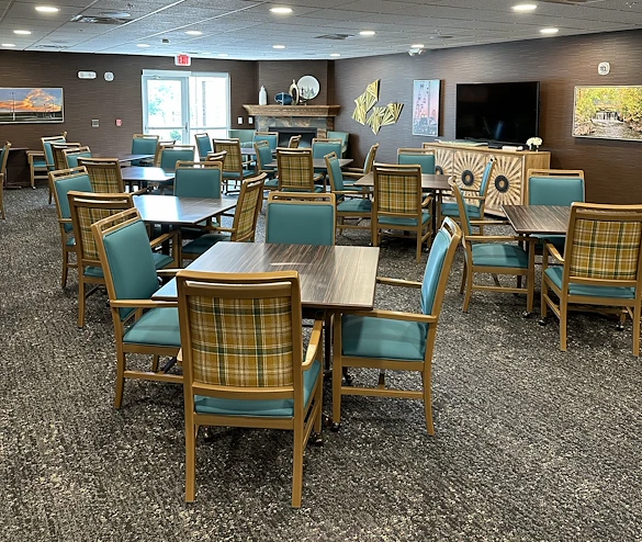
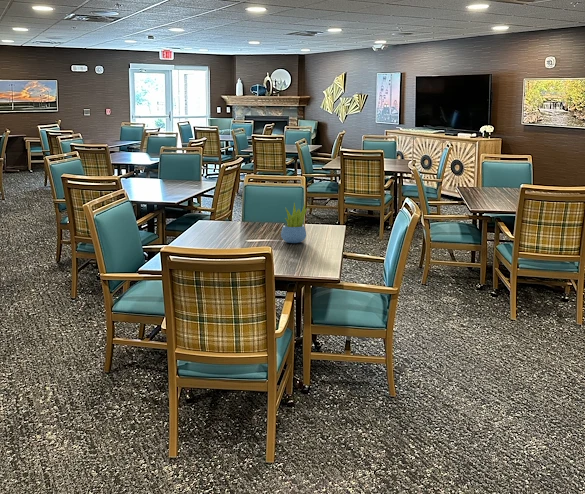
+ succulent plant (294, 222)
